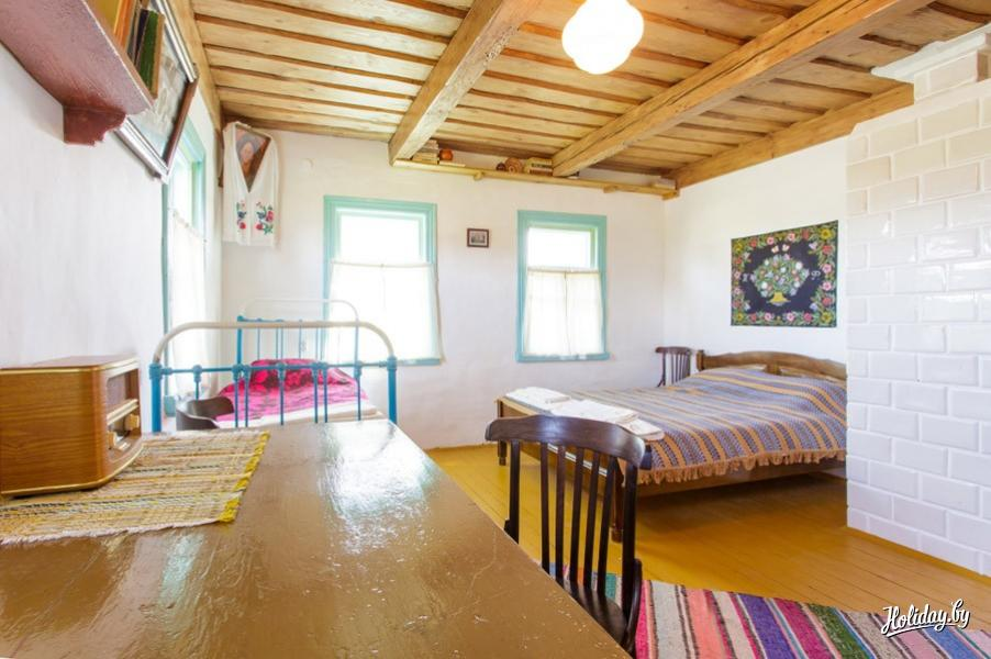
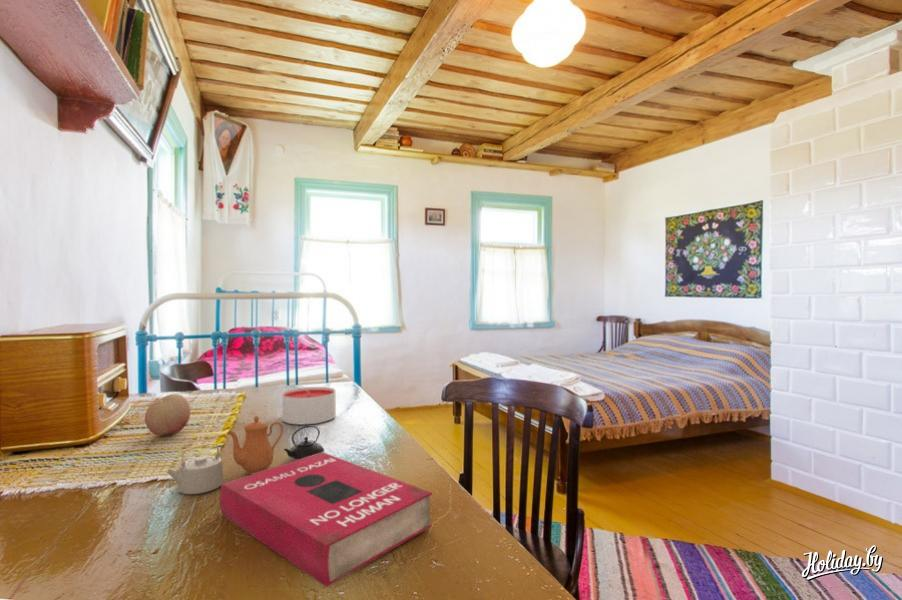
+ fruit (168, 414)
+ book (323, 504)
+ teapot (253, 444)
+ candle (309, 403)
